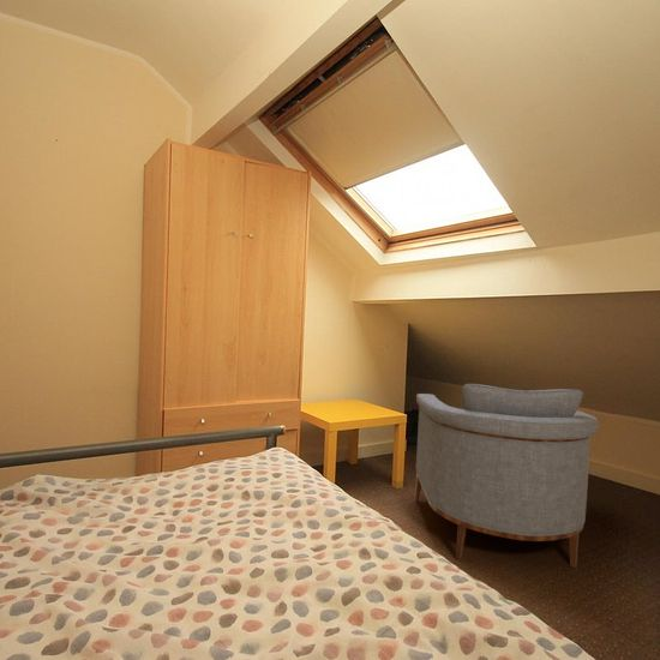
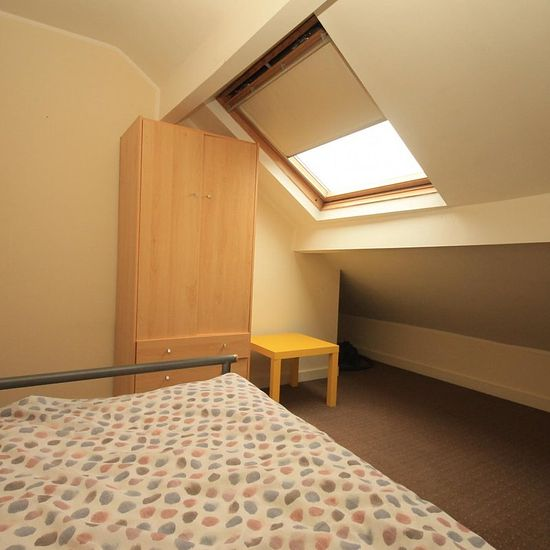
- armchair (502, 457)
